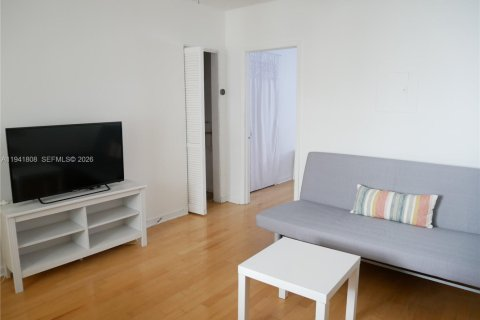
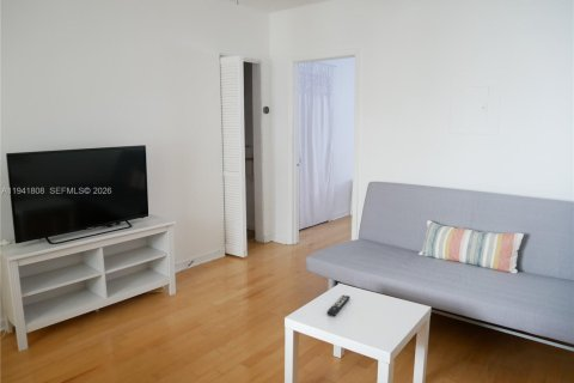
+ remote control (338, 304)
